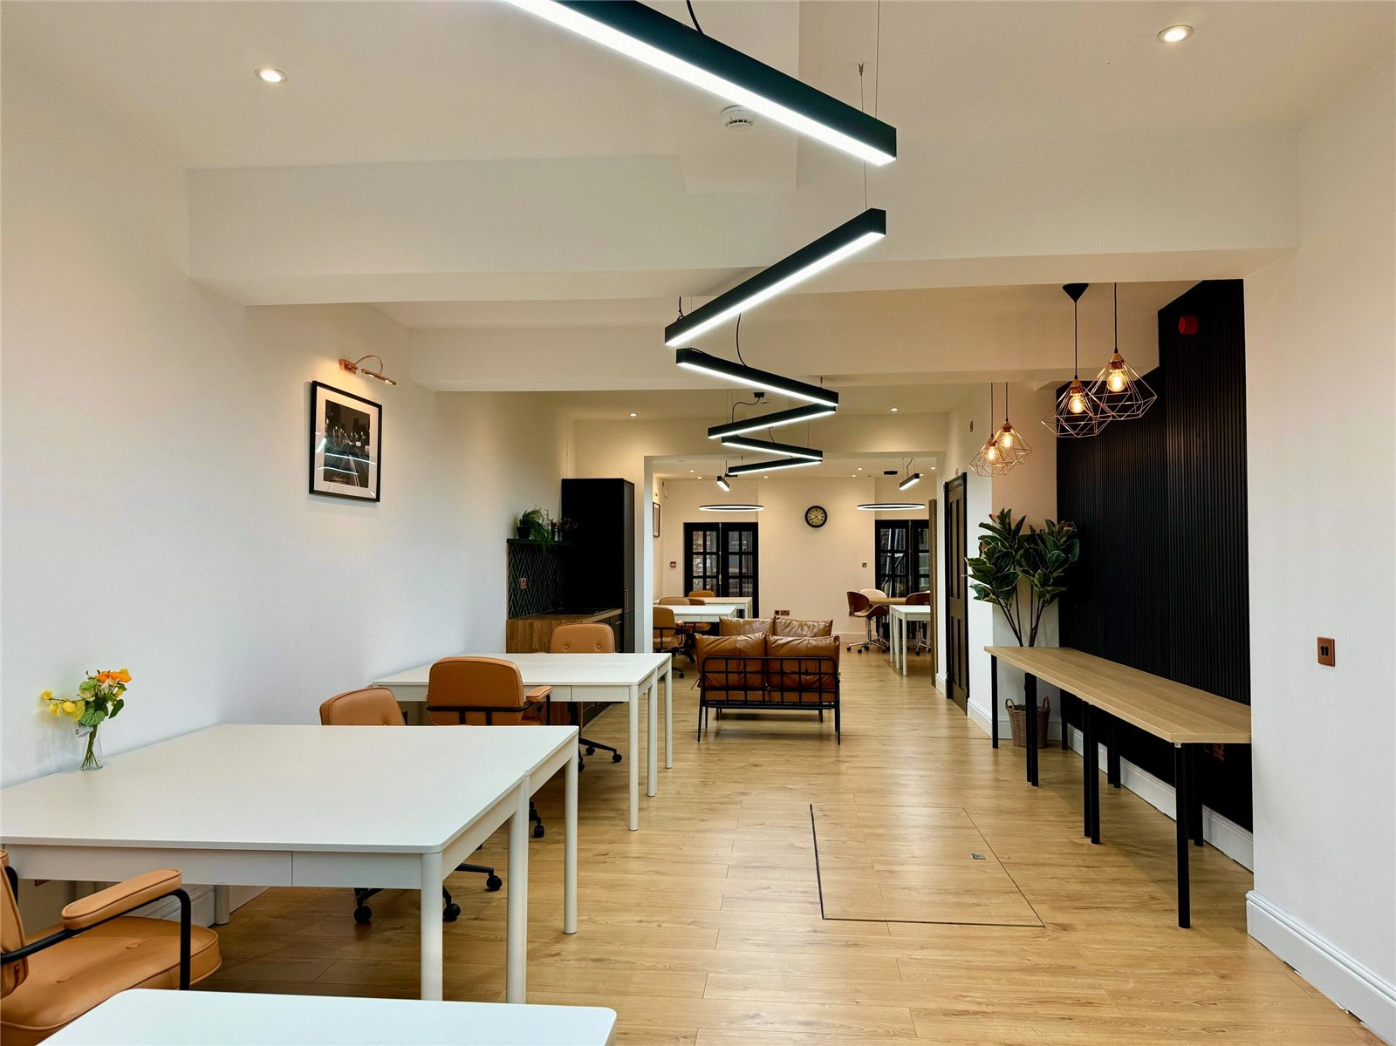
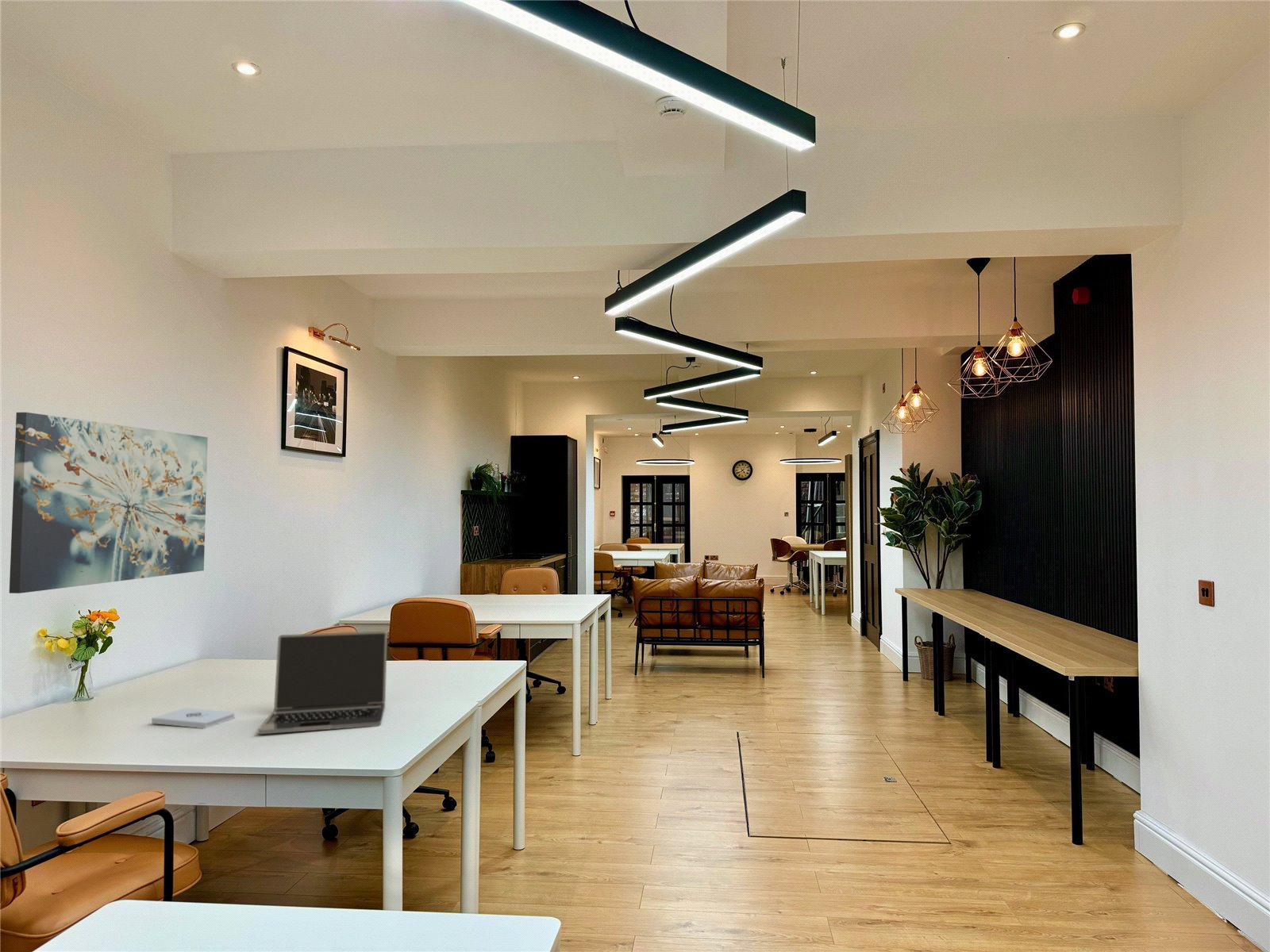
+ wall art (123, 503)
+ laptop (327, 678)
+ notepad (194, 717)
